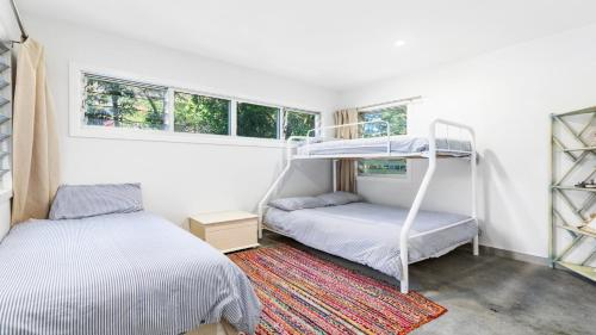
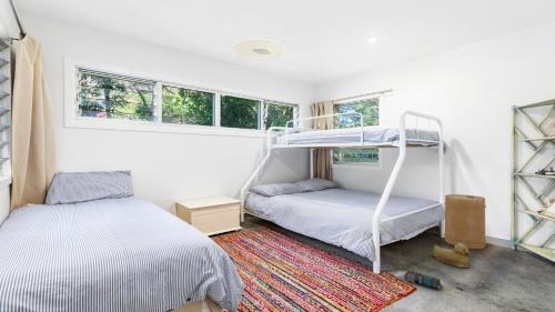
+ rubber duck (450, 251)
+ spaceship (423, 280)
+ ceiling light (258, 47)
+ basket (464, 220)
